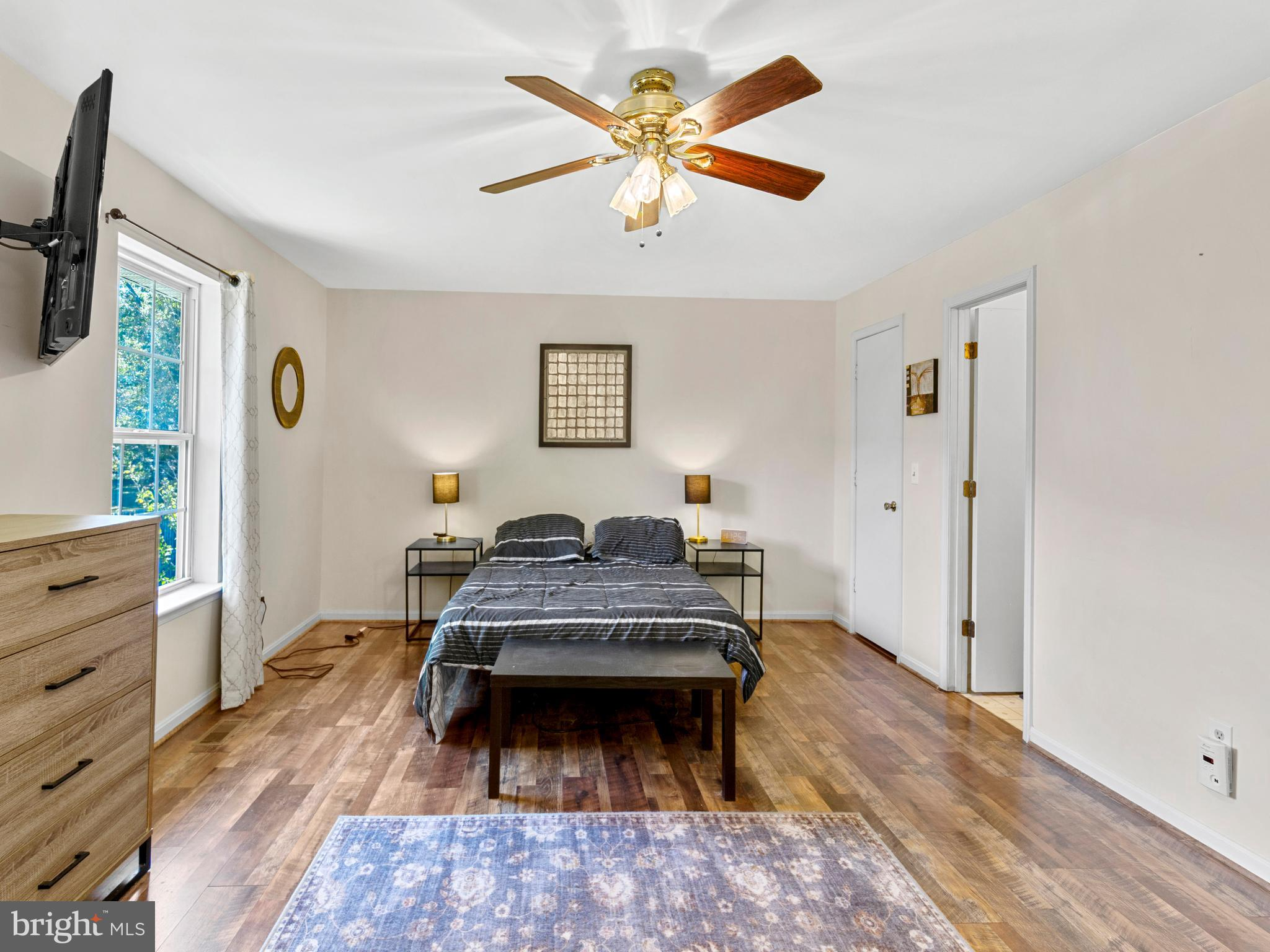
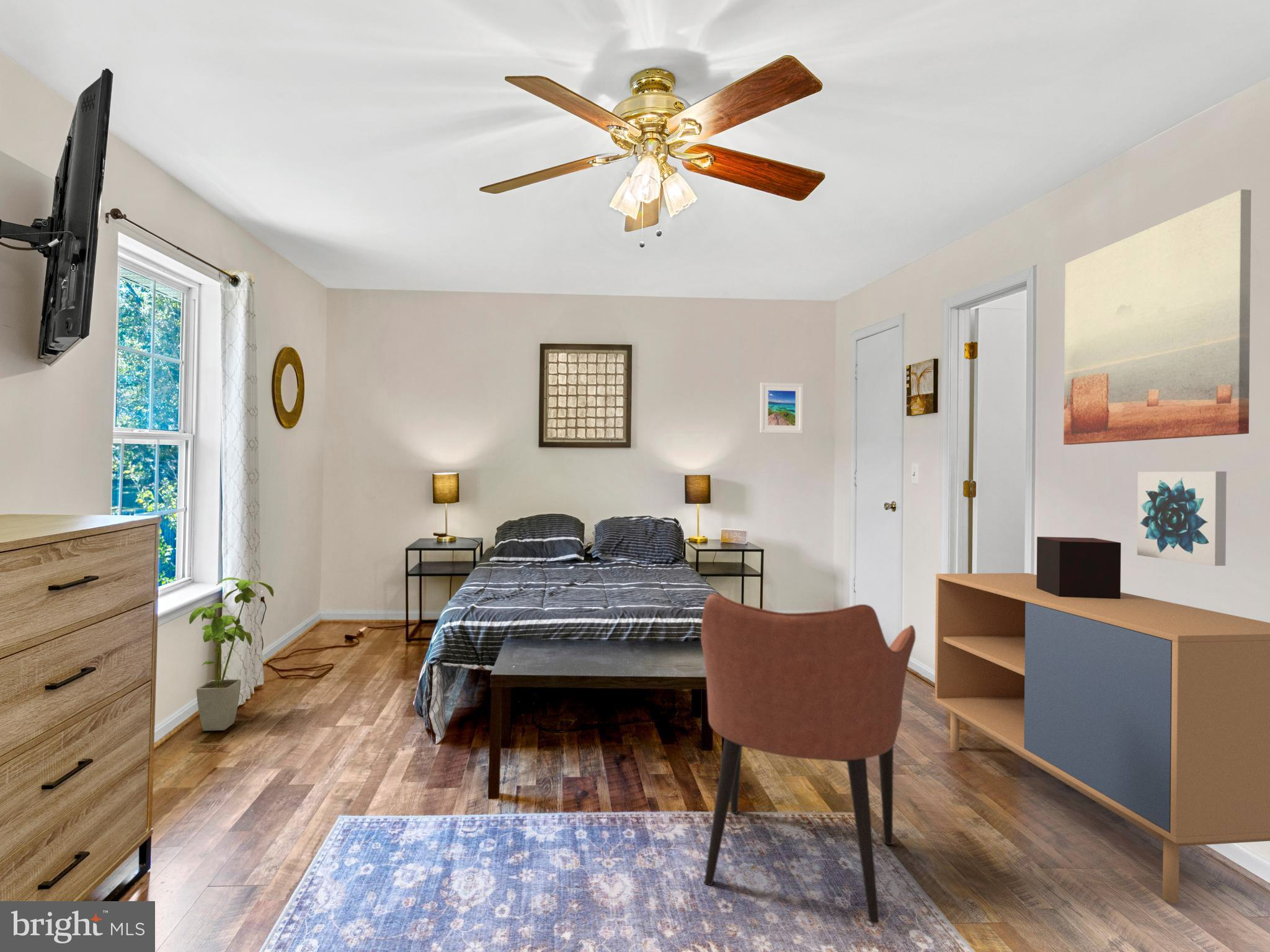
+ armchair (797, 727)
+ storage cabinet (1083, 702)
+ wall art (1179, 516)
+ wall art (1143, 336)
+ decorative box (1077, 566)
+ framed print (781, 408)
+ house plant (231, 650)
